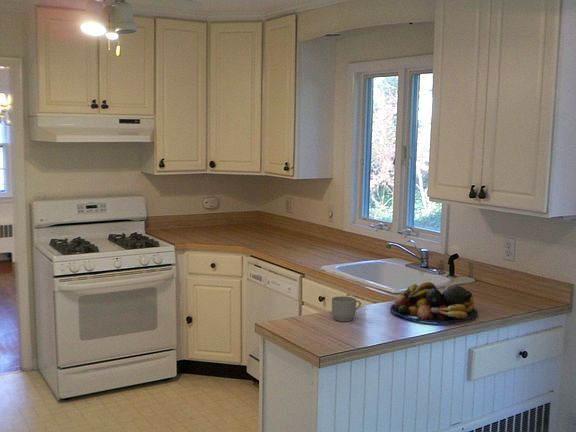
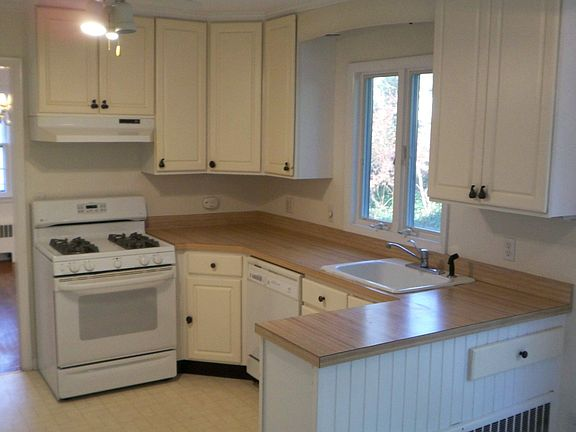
- fruit bowl (433, 297)
- mug (346, 308)
